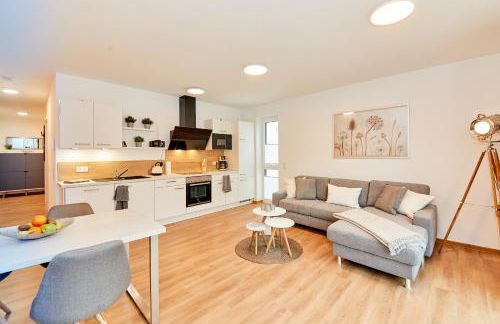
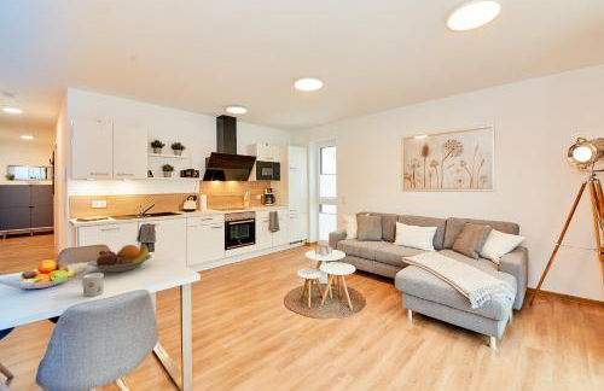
+ mug (91, 284)
+ fruit bowl (121, 257)
